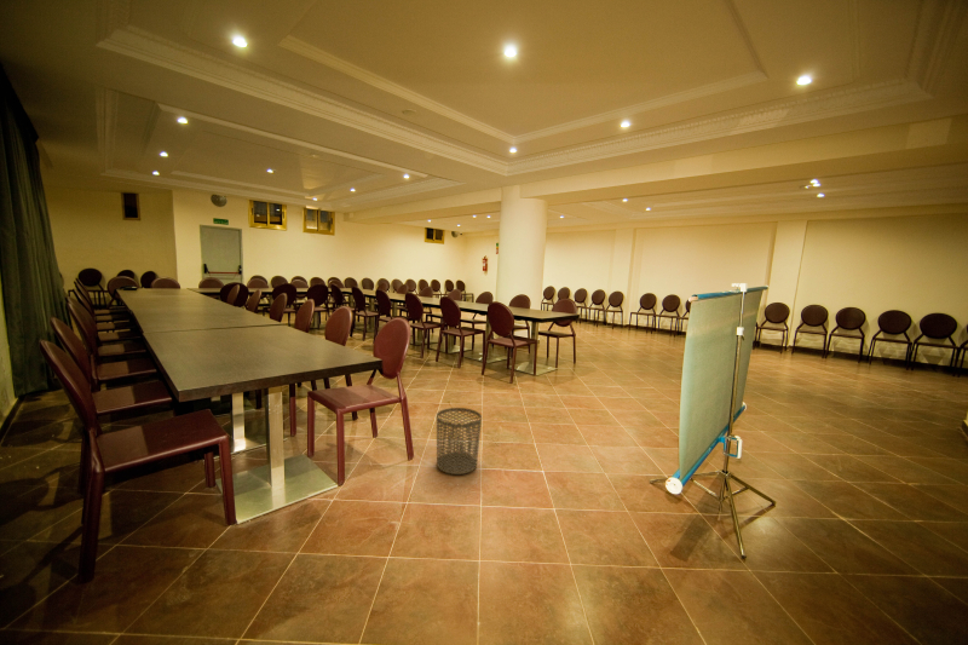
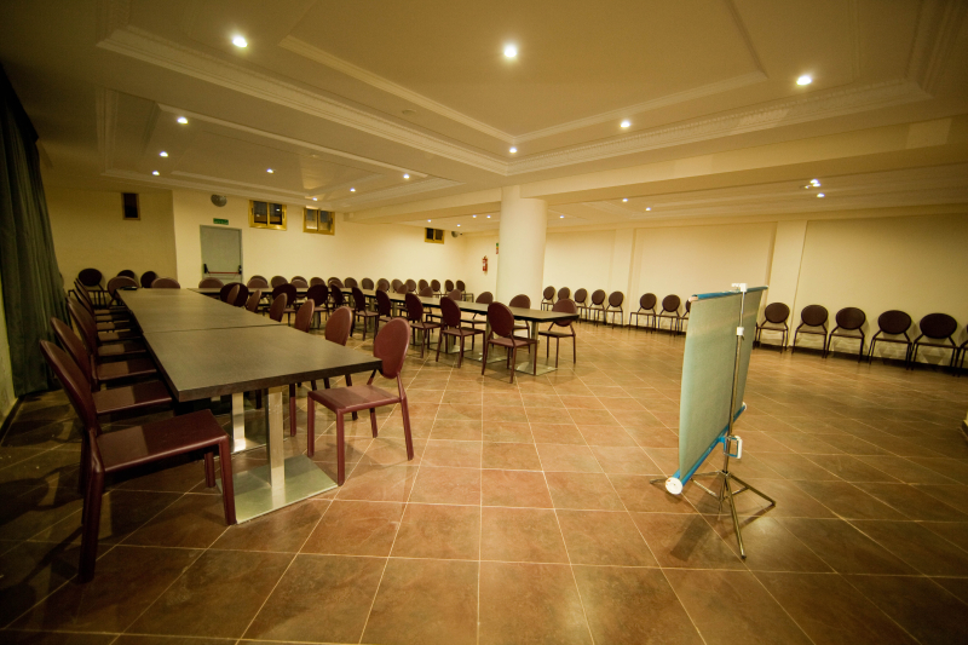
- waste bin (457, 440)
